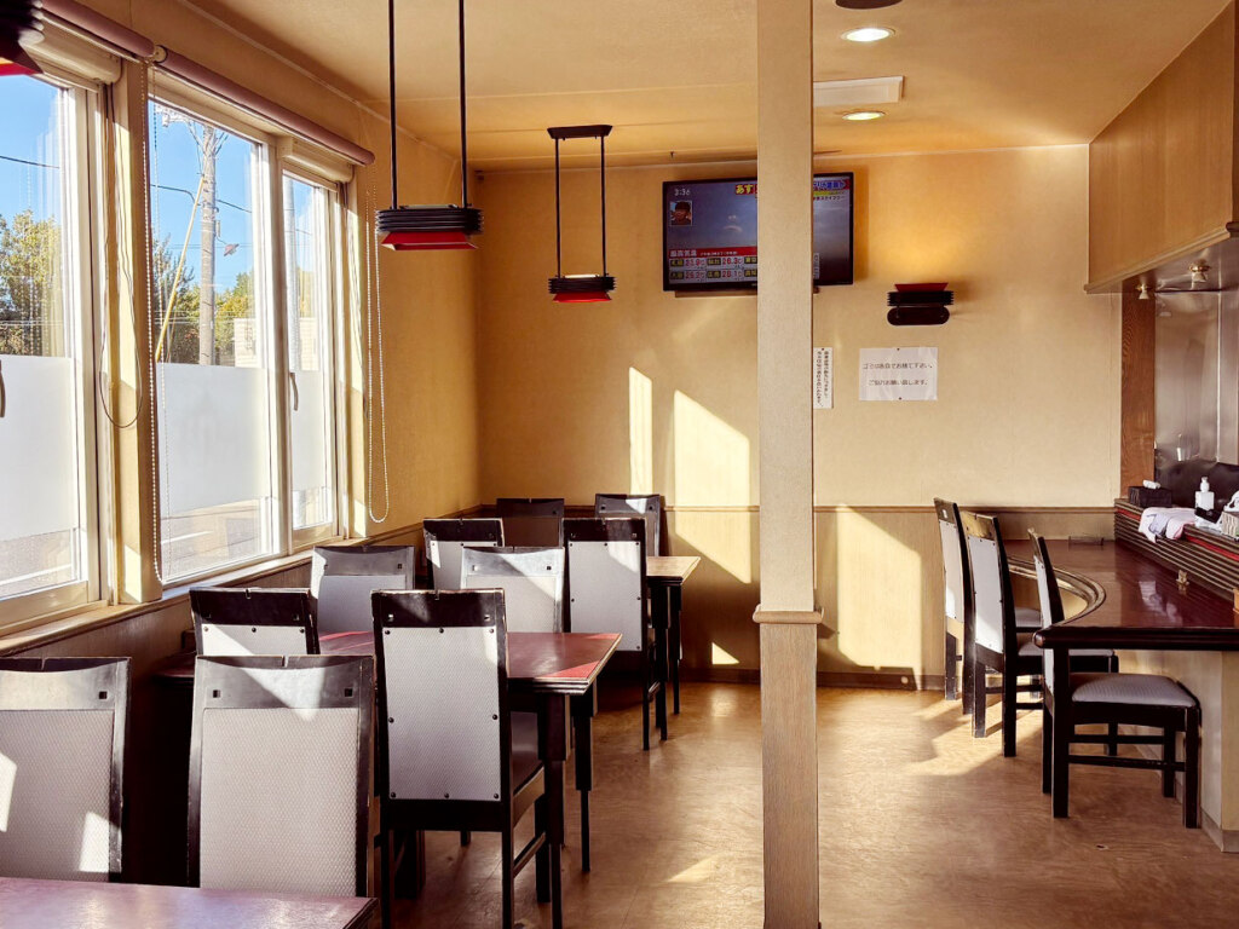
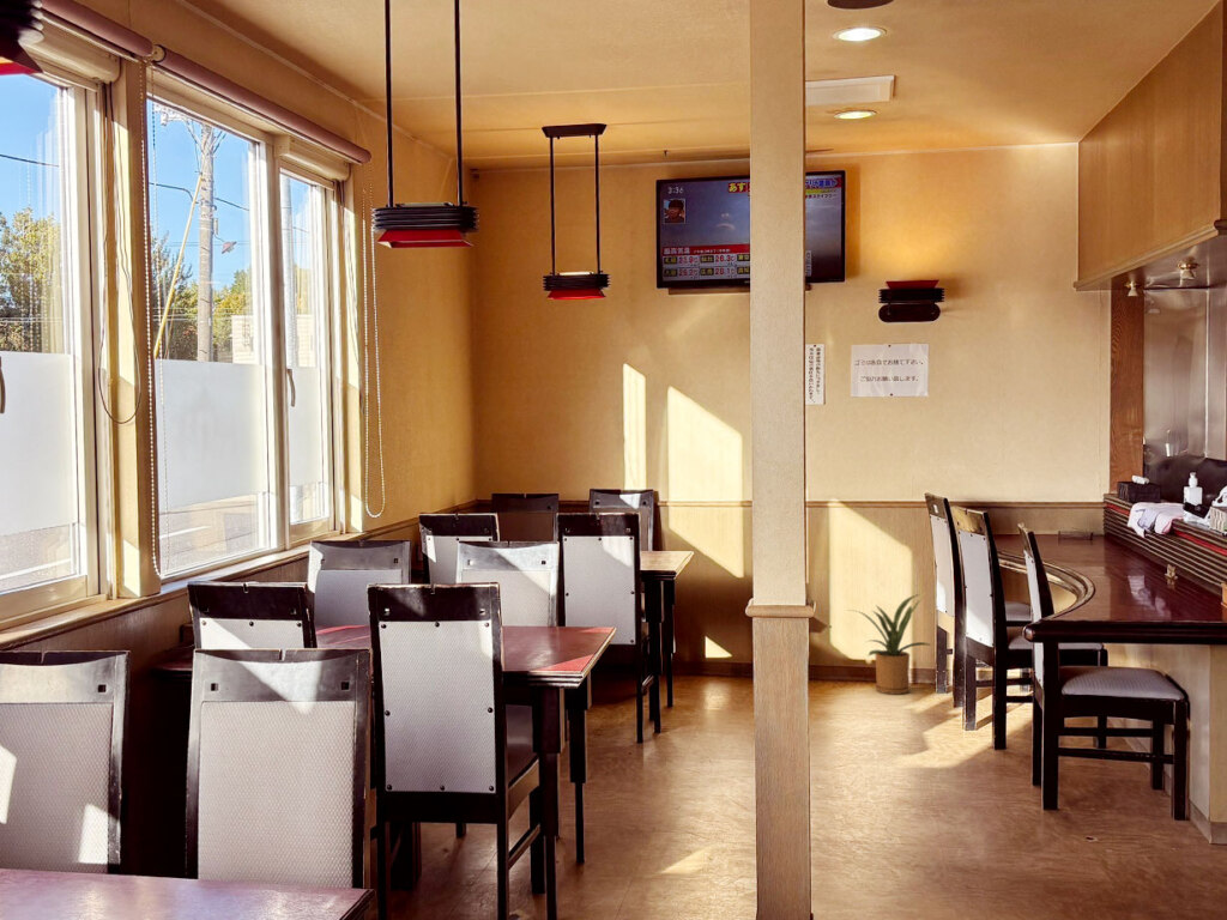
+ house plant (889, 642)
